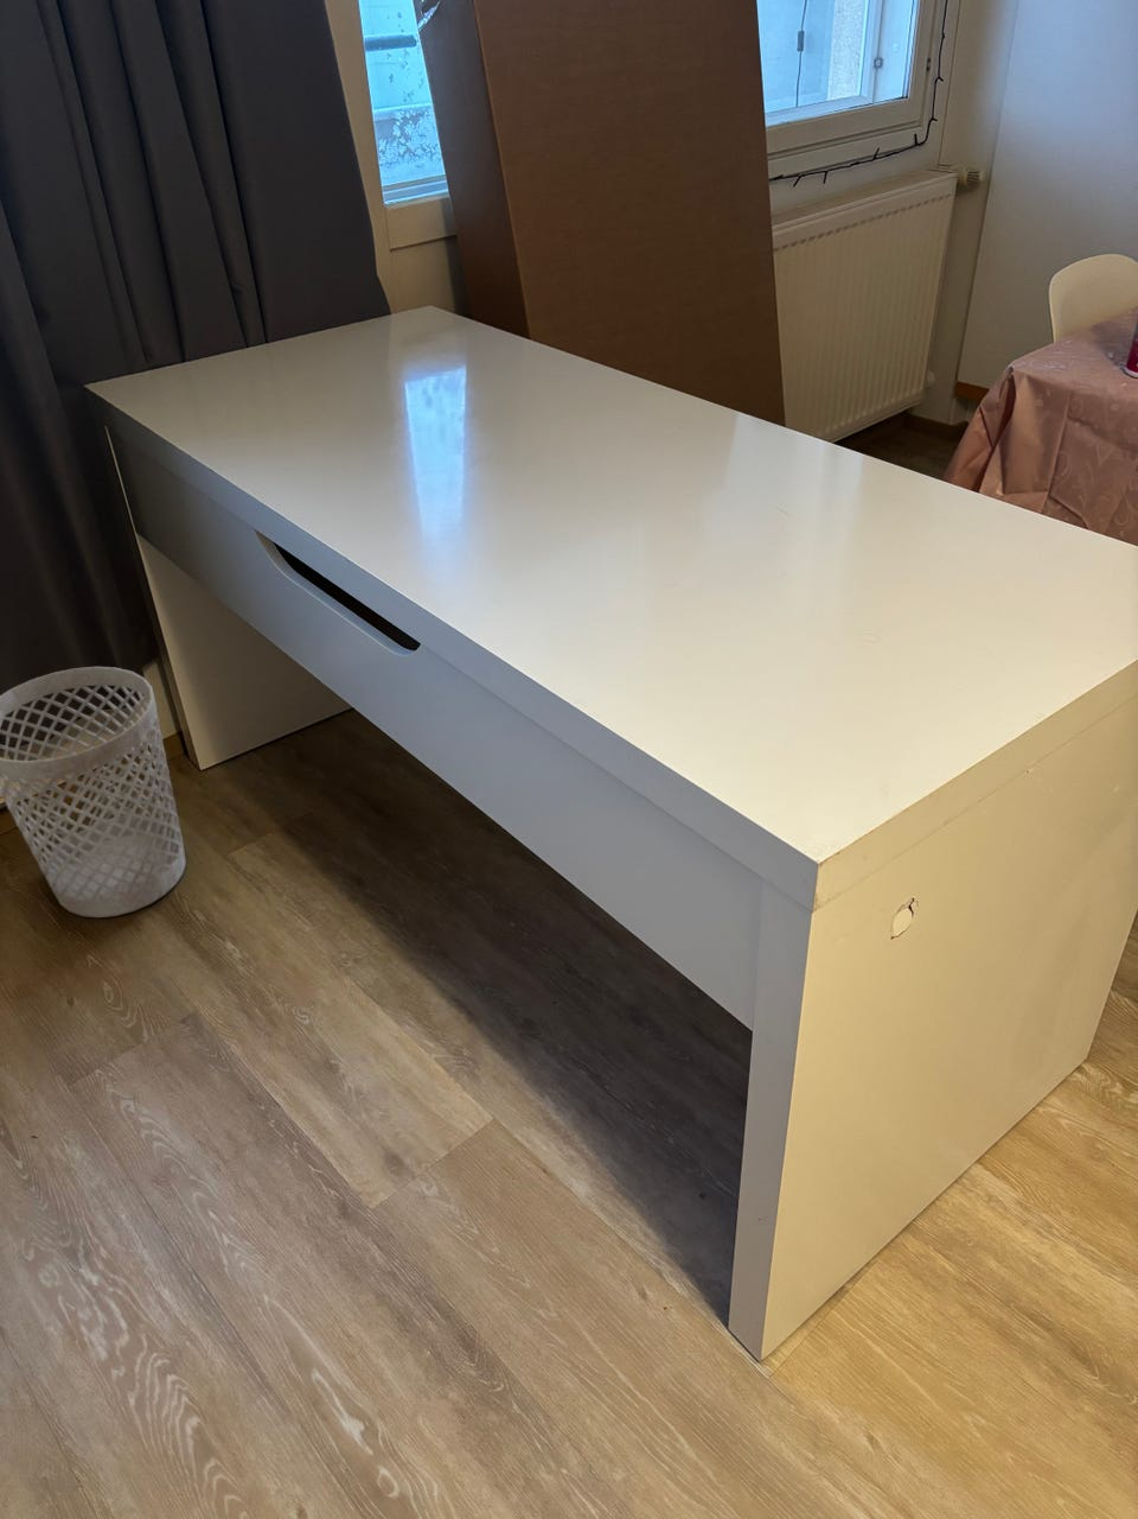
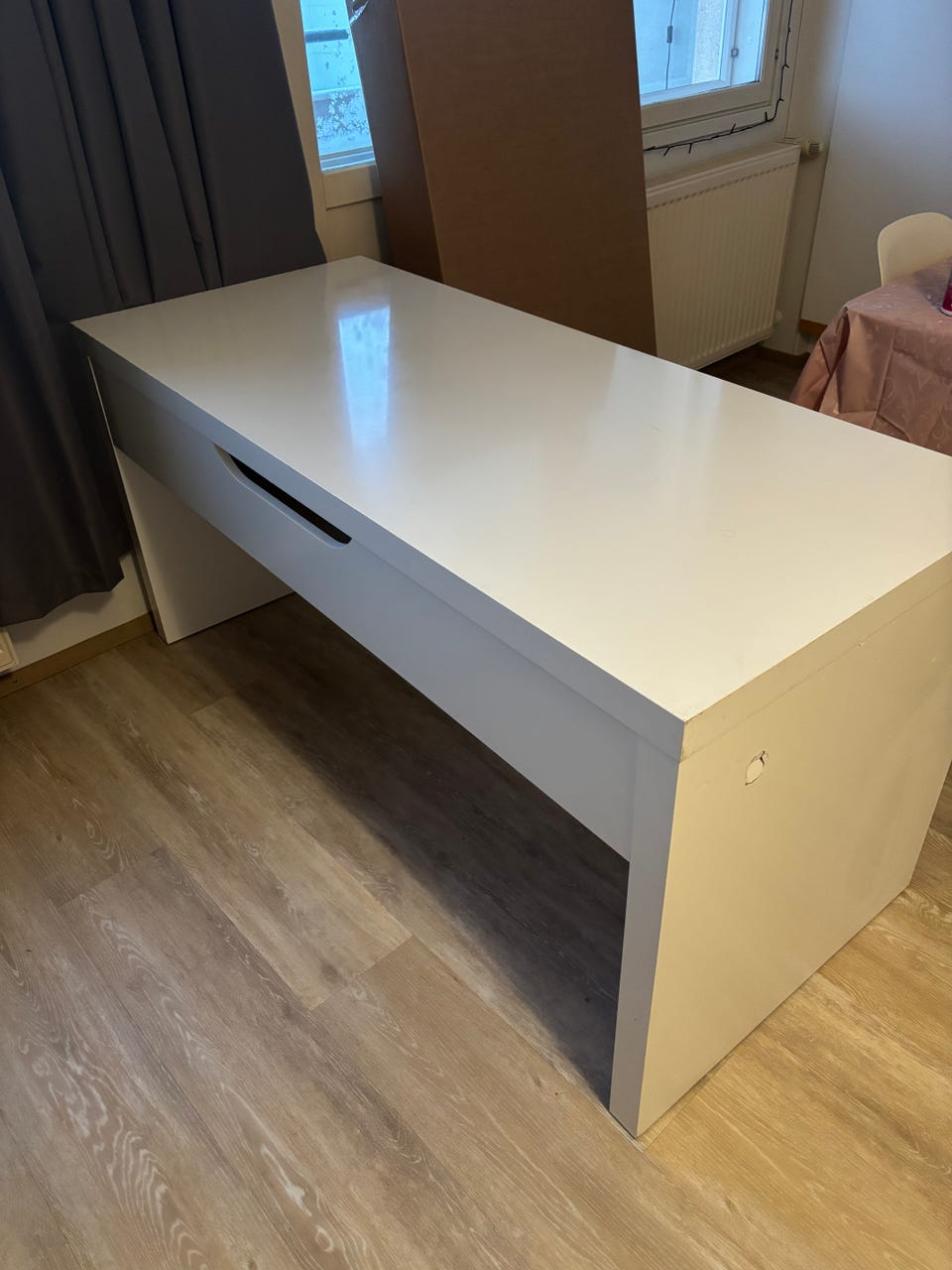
- wastebasket (94, 797)
